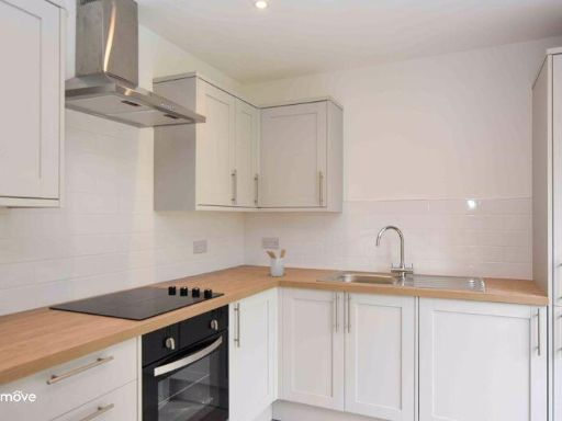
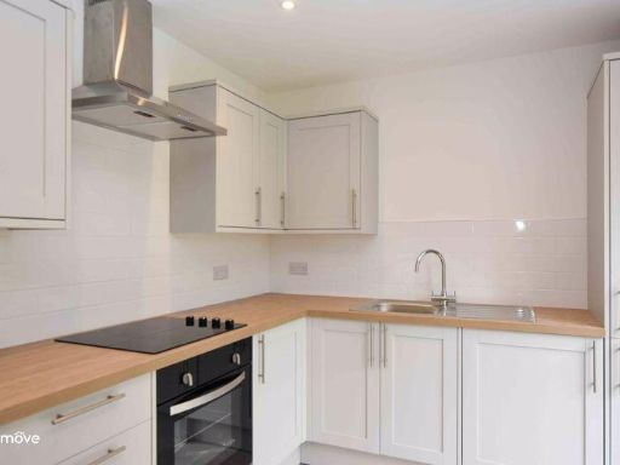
- utensil holder (274, 262)
